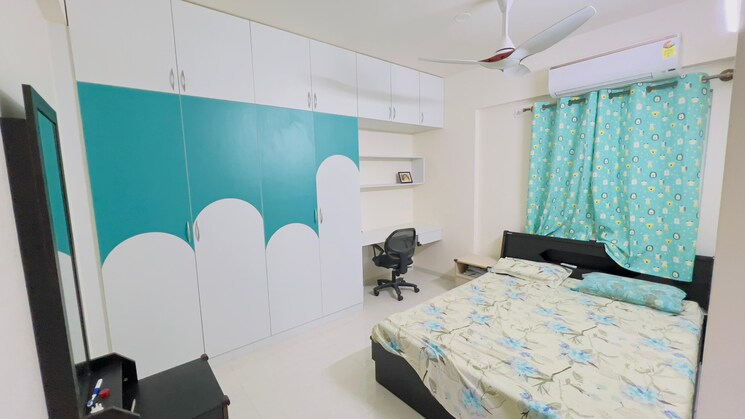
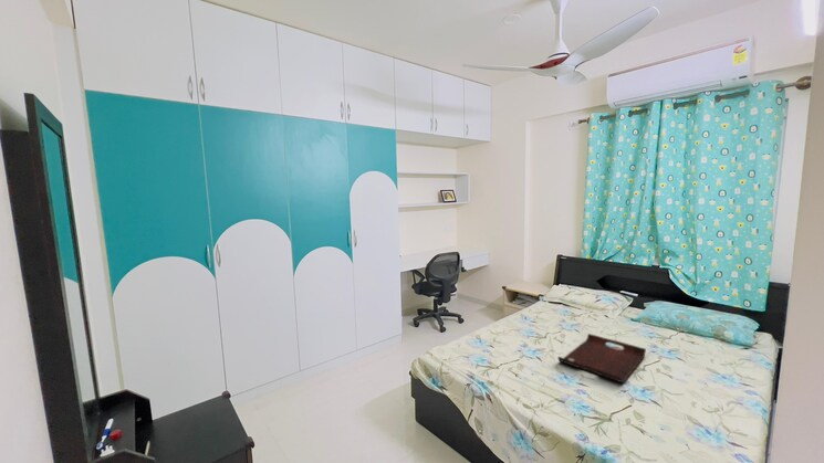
+ serving tray (602, 356)
